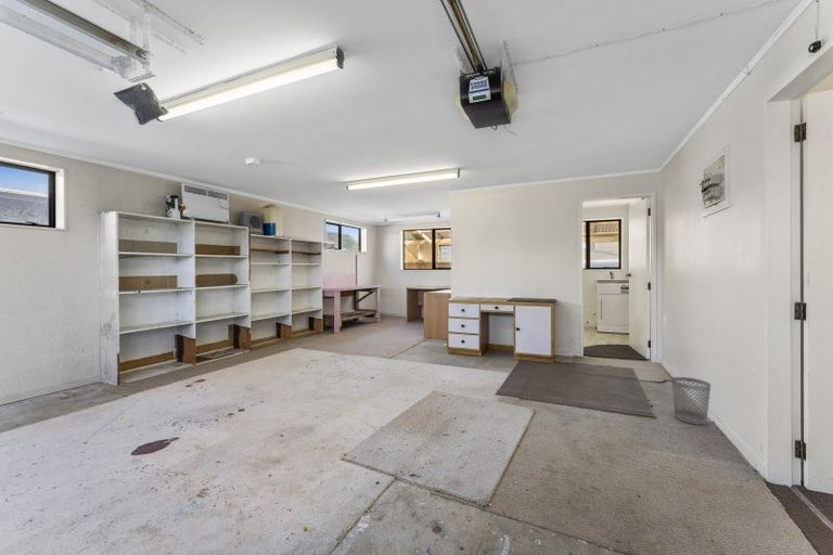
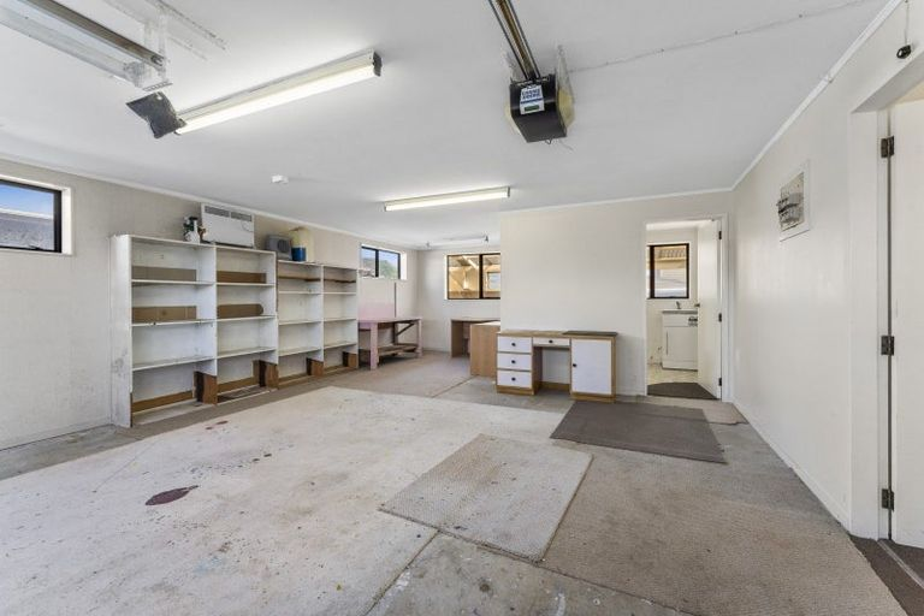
- wastebasket (690, 400)
